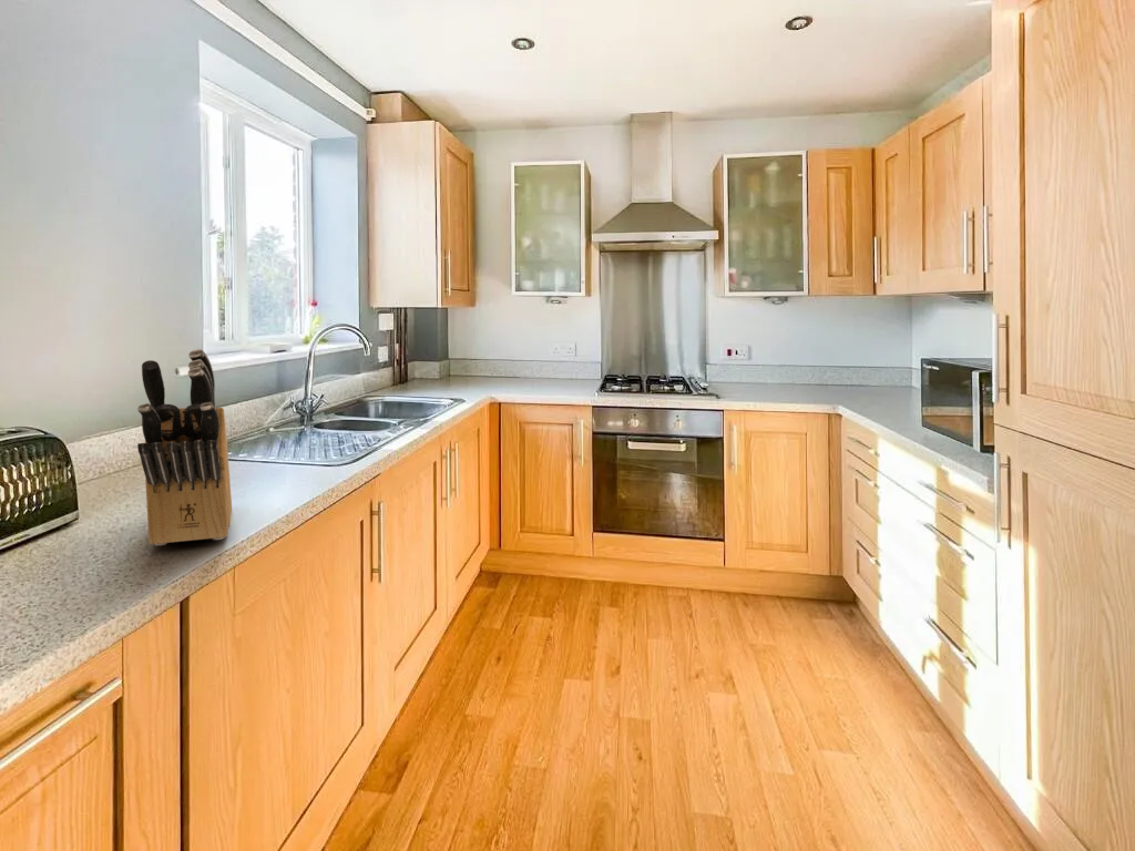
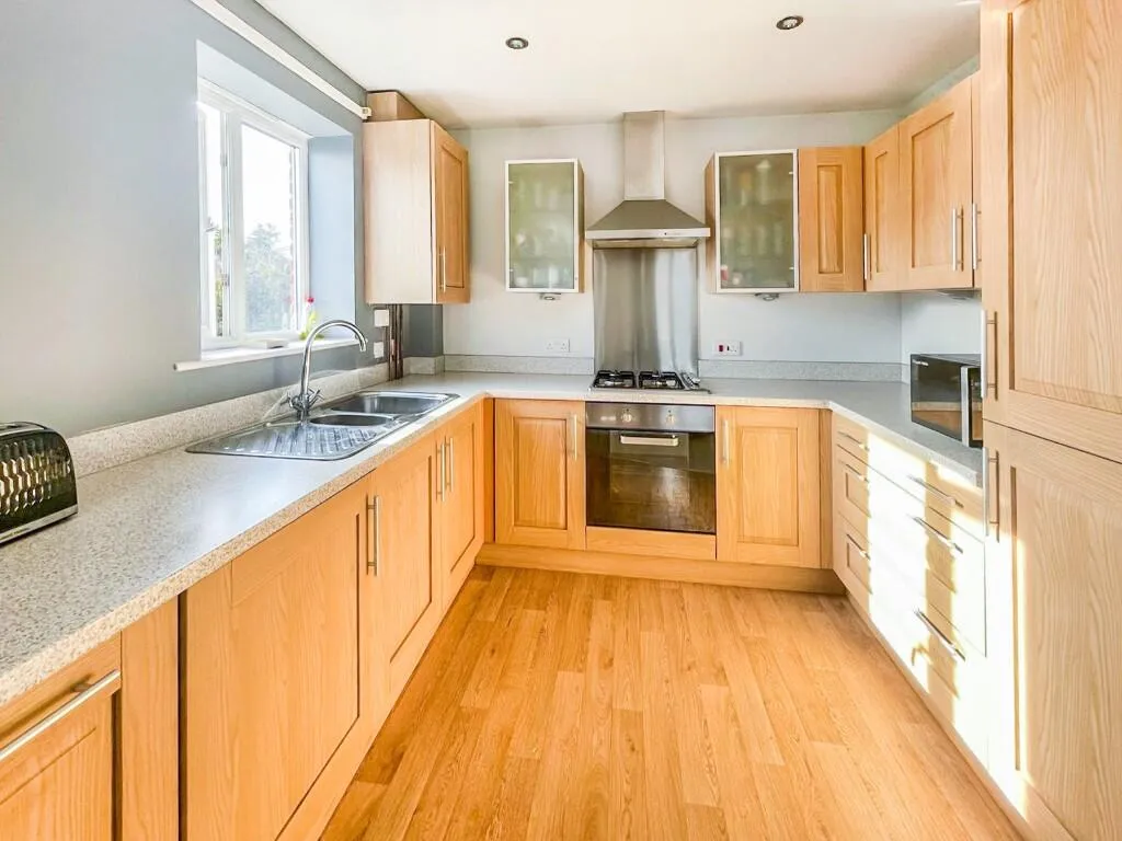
- knife block (190, 444)
